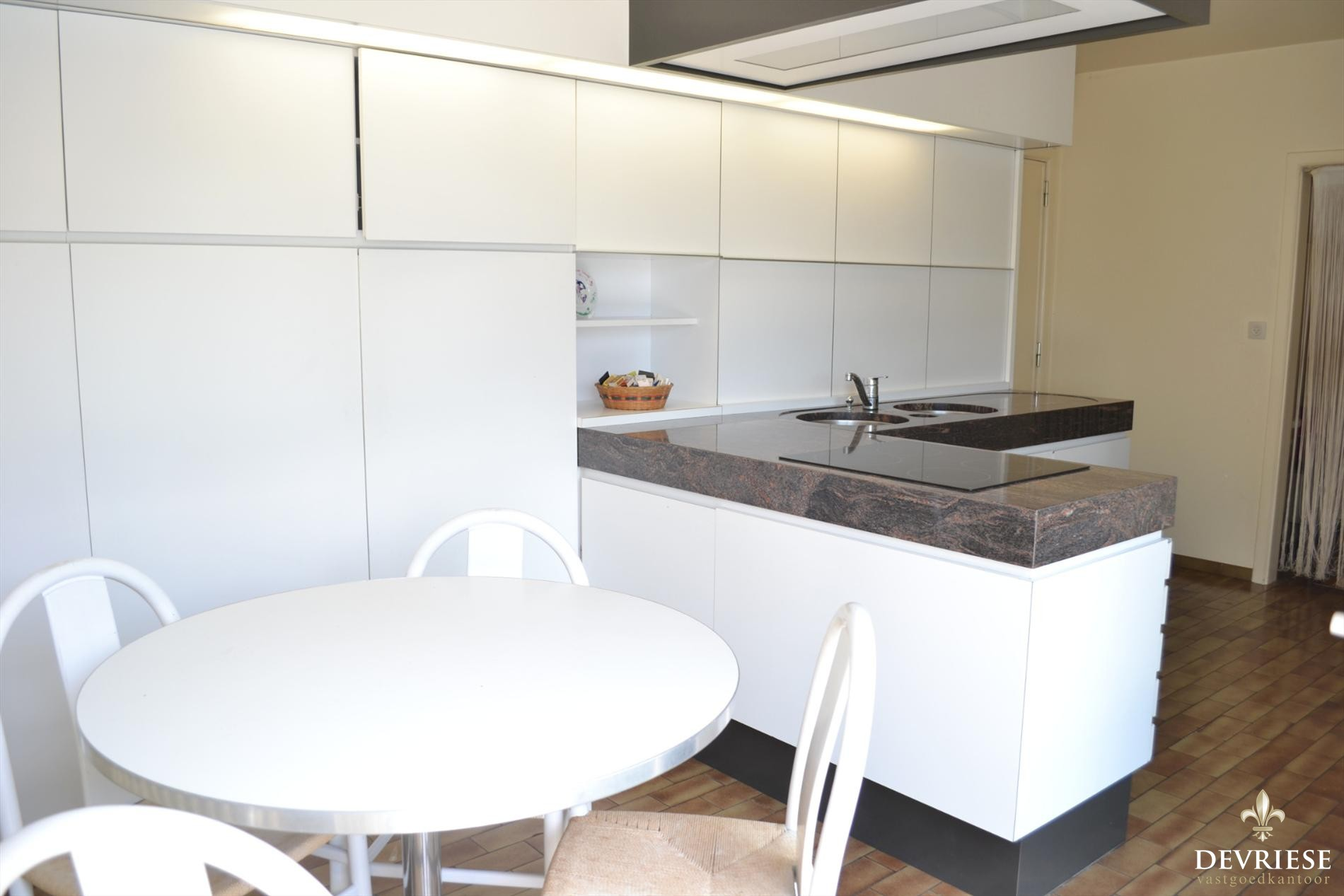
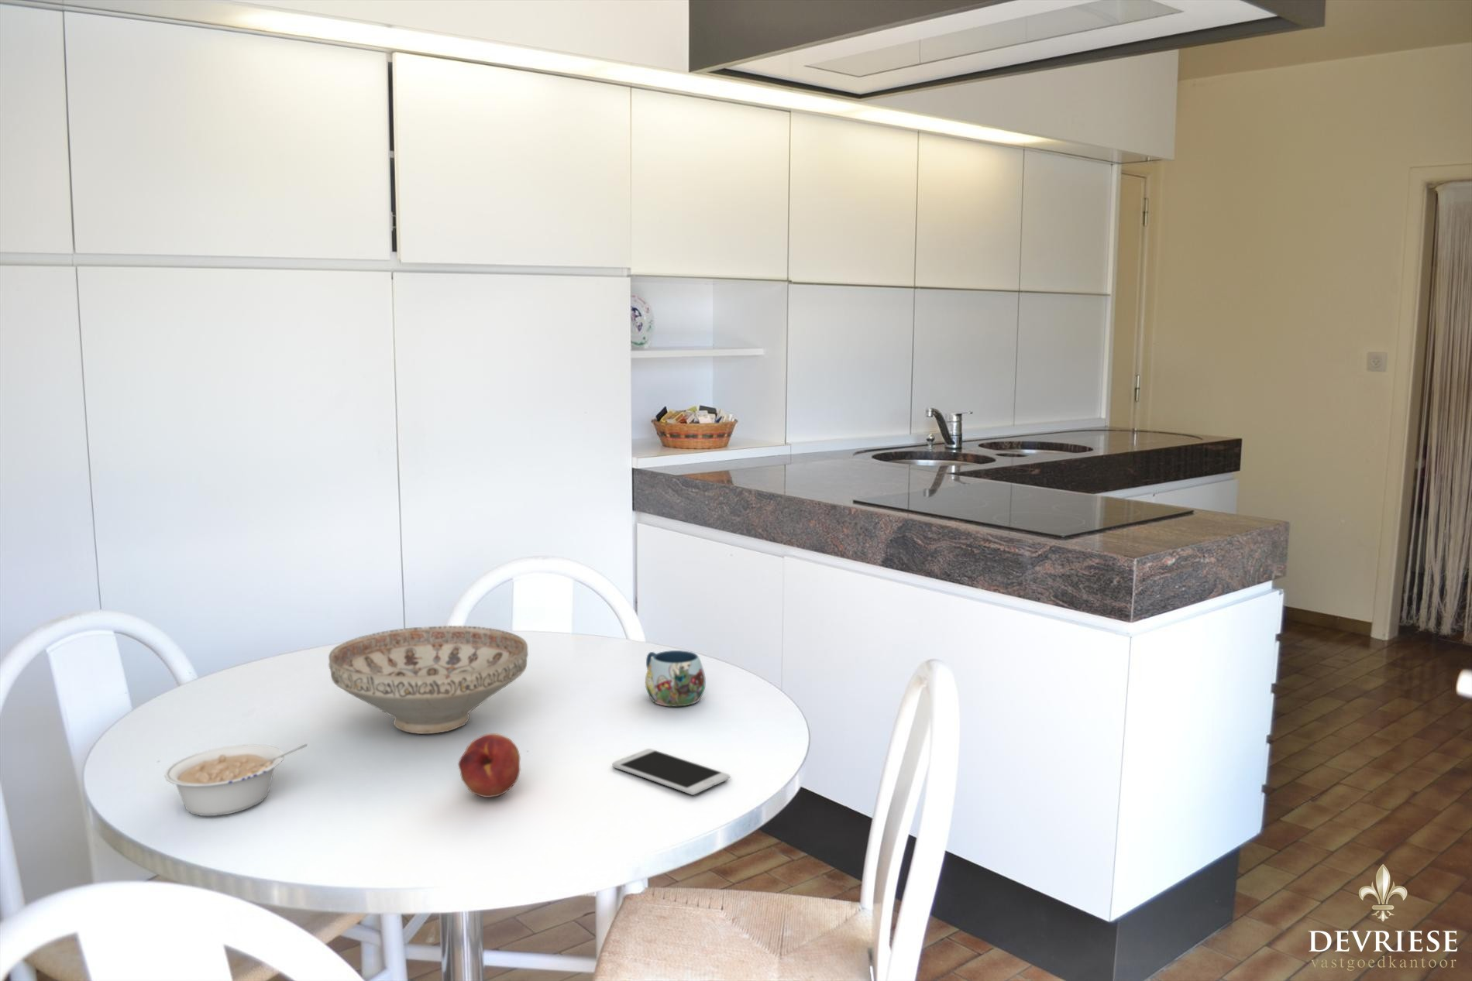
+ mug (670, 676)
+ legume (230, 776)
+ smartphone (670, 771)
+ fruit (490, 764)
+ decorative bowl (432, 684)
